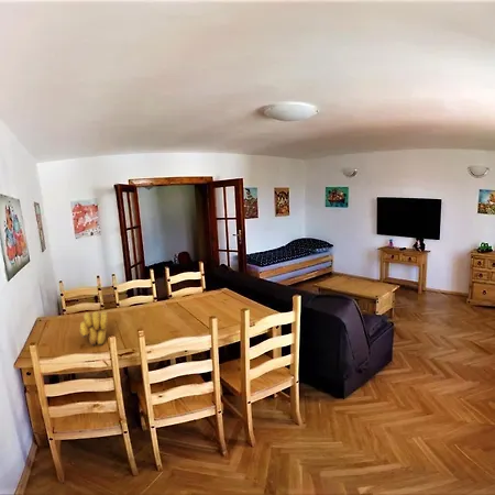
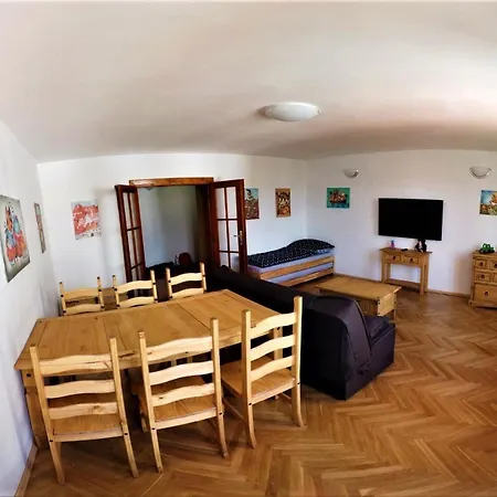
- banana bunch (95, 326)
